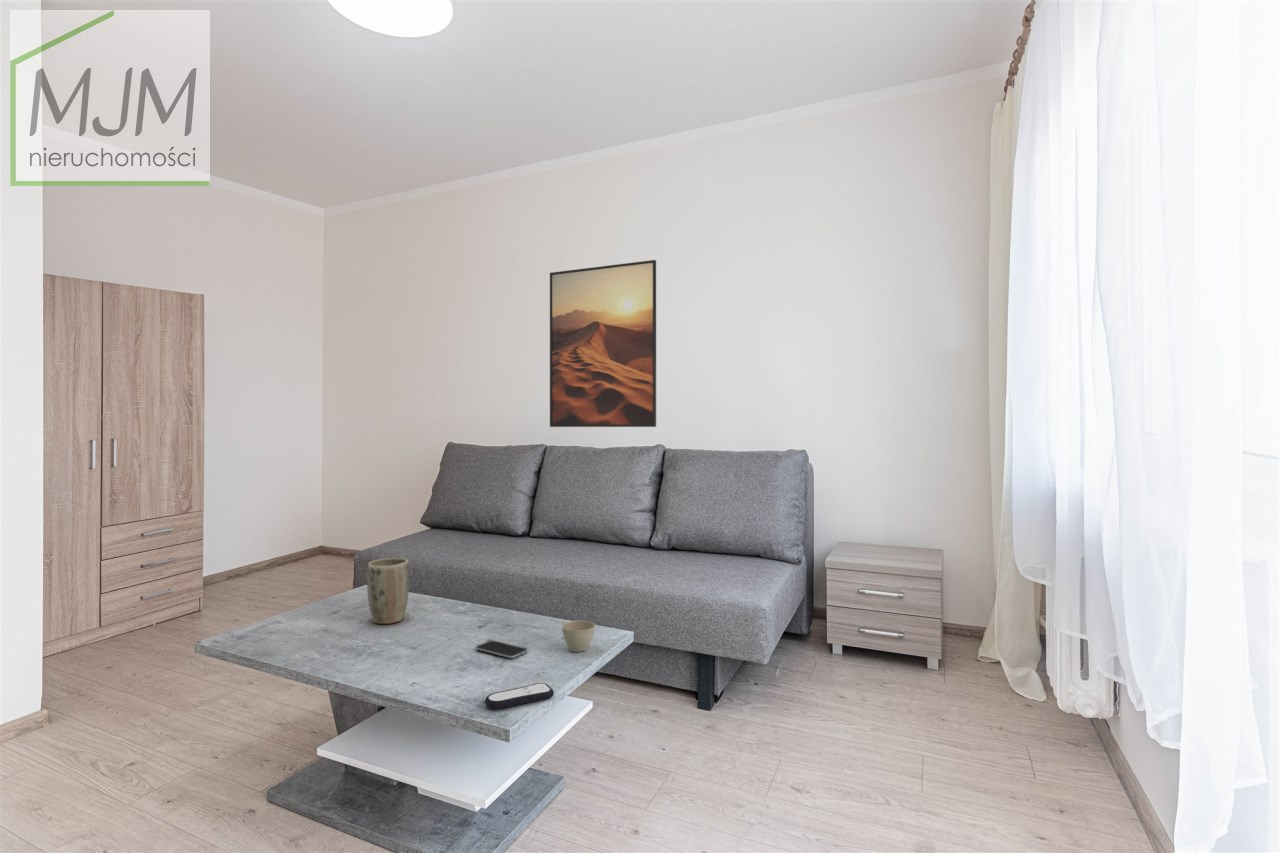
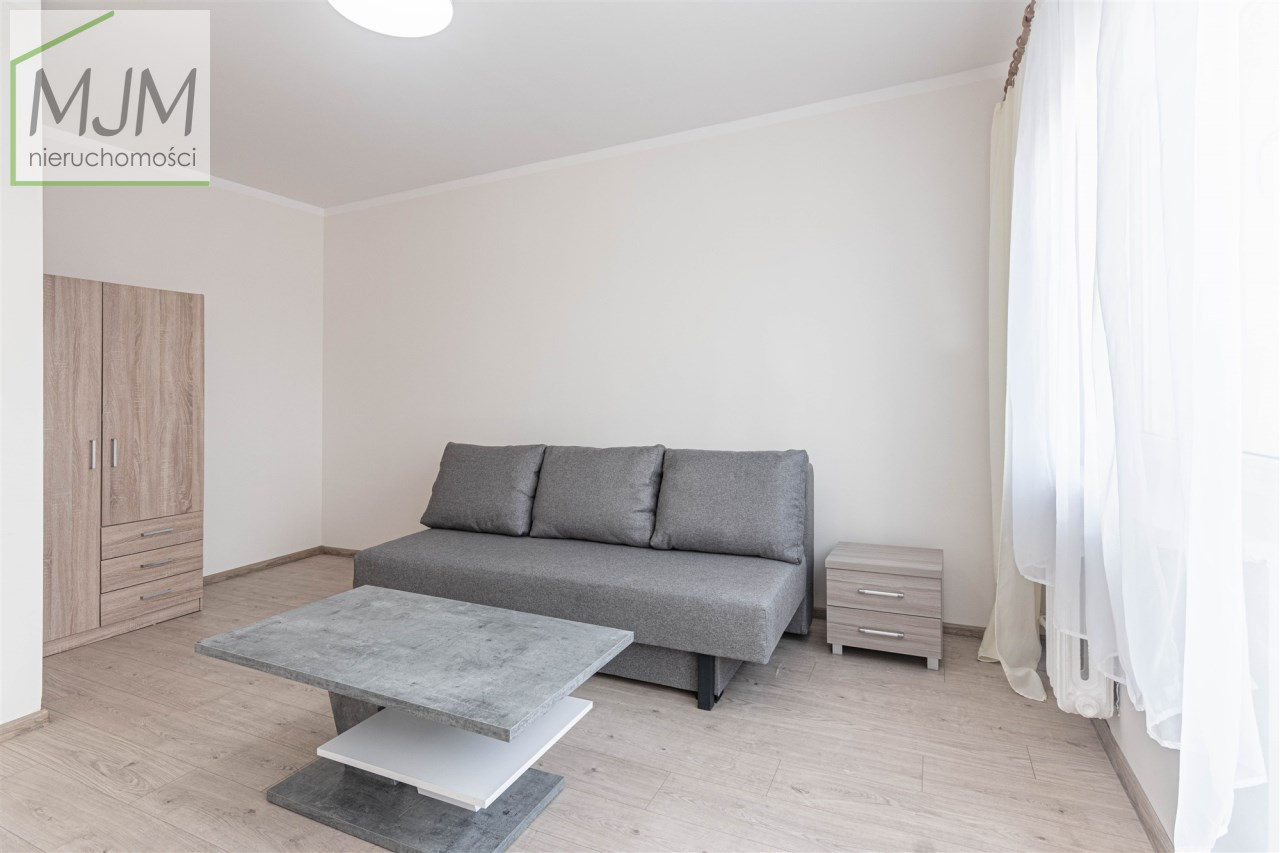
- plant pot (388, 590)
- flower pot (578, 637)
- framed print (601, 346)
- remote control (519, 695)
- smartphone (501, 649)
